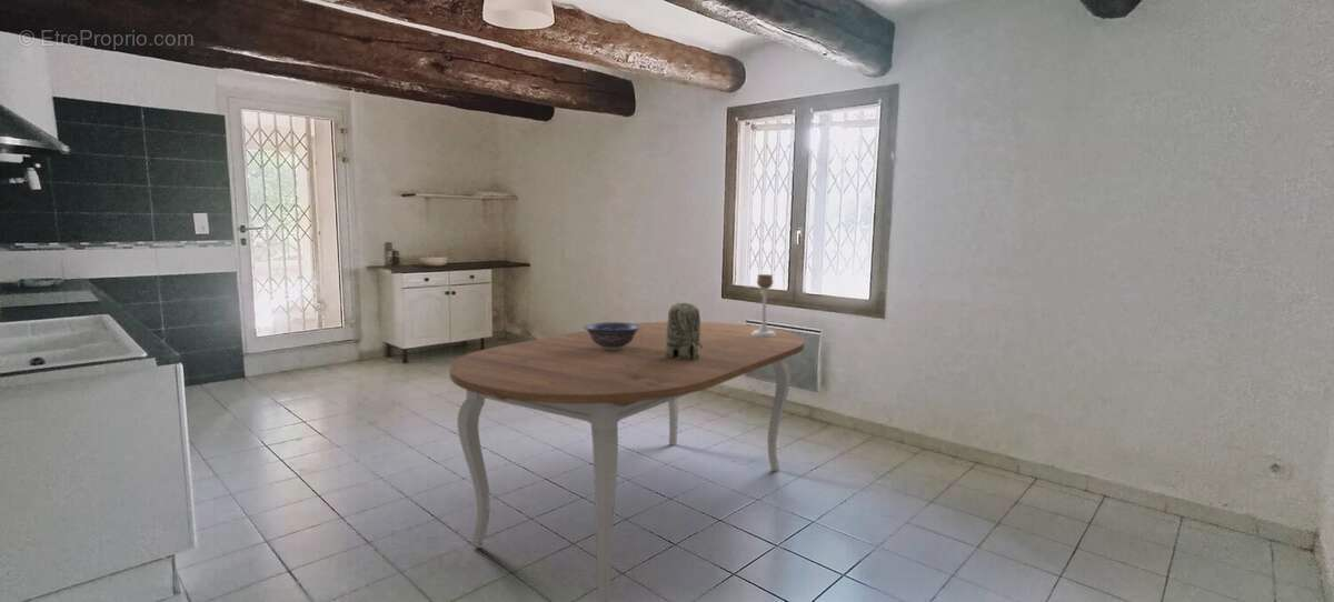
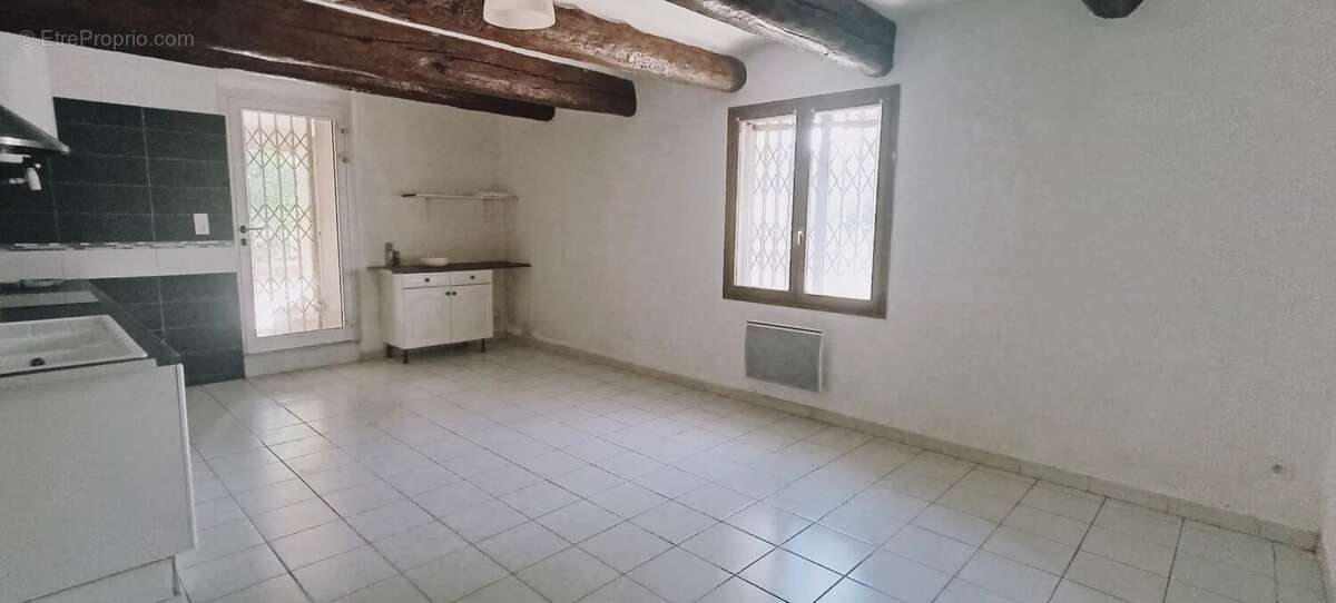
- toy elephant (685, 330)
- candle holder (764, 304)
- decorative bowl (611, 337)
- dining table (641, 411)
